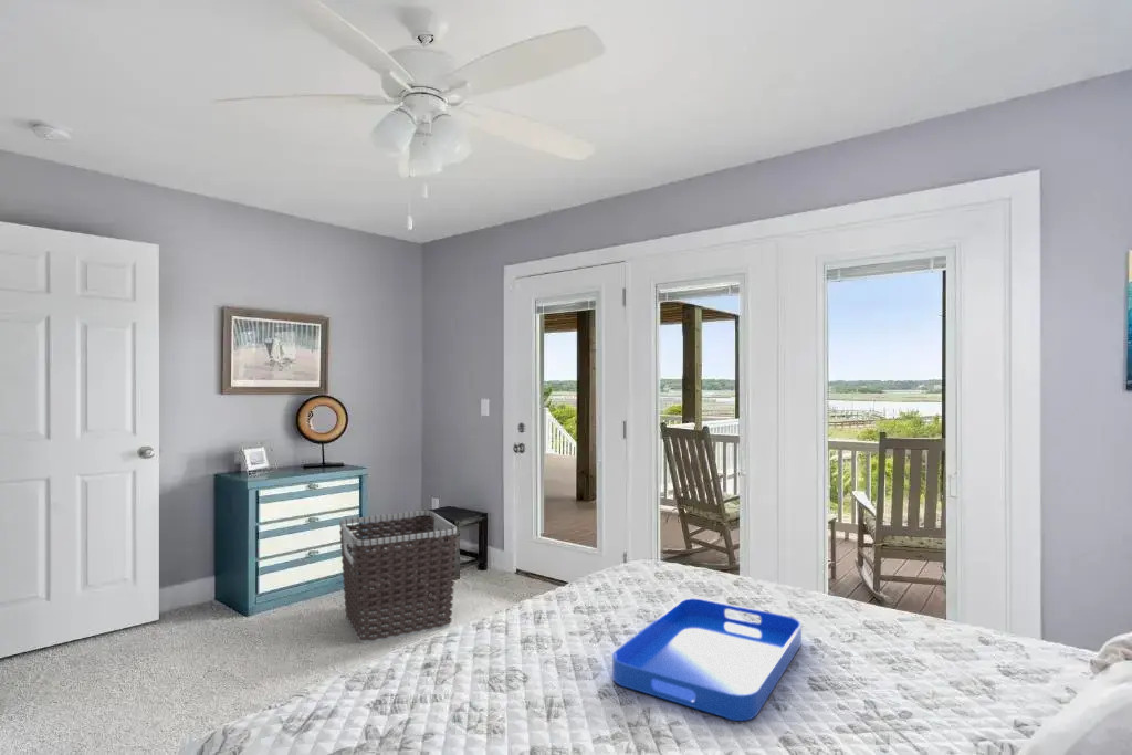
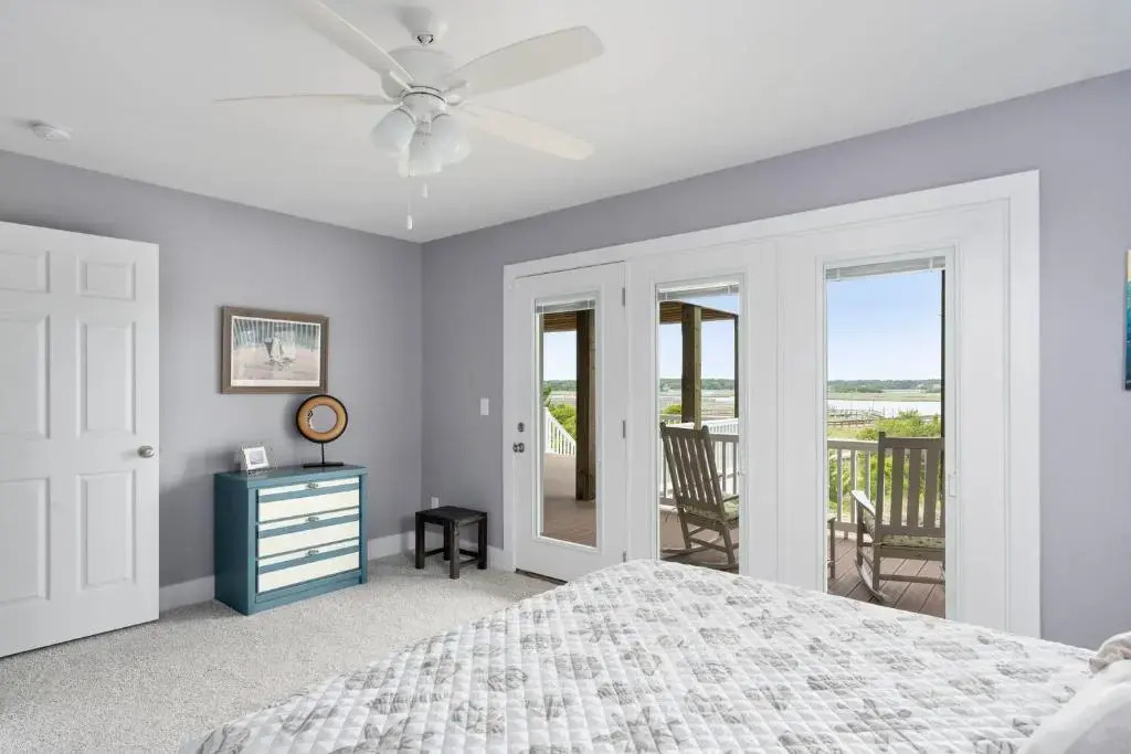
- serving tray (712, 648)
- clothes hamper (397, 572)
